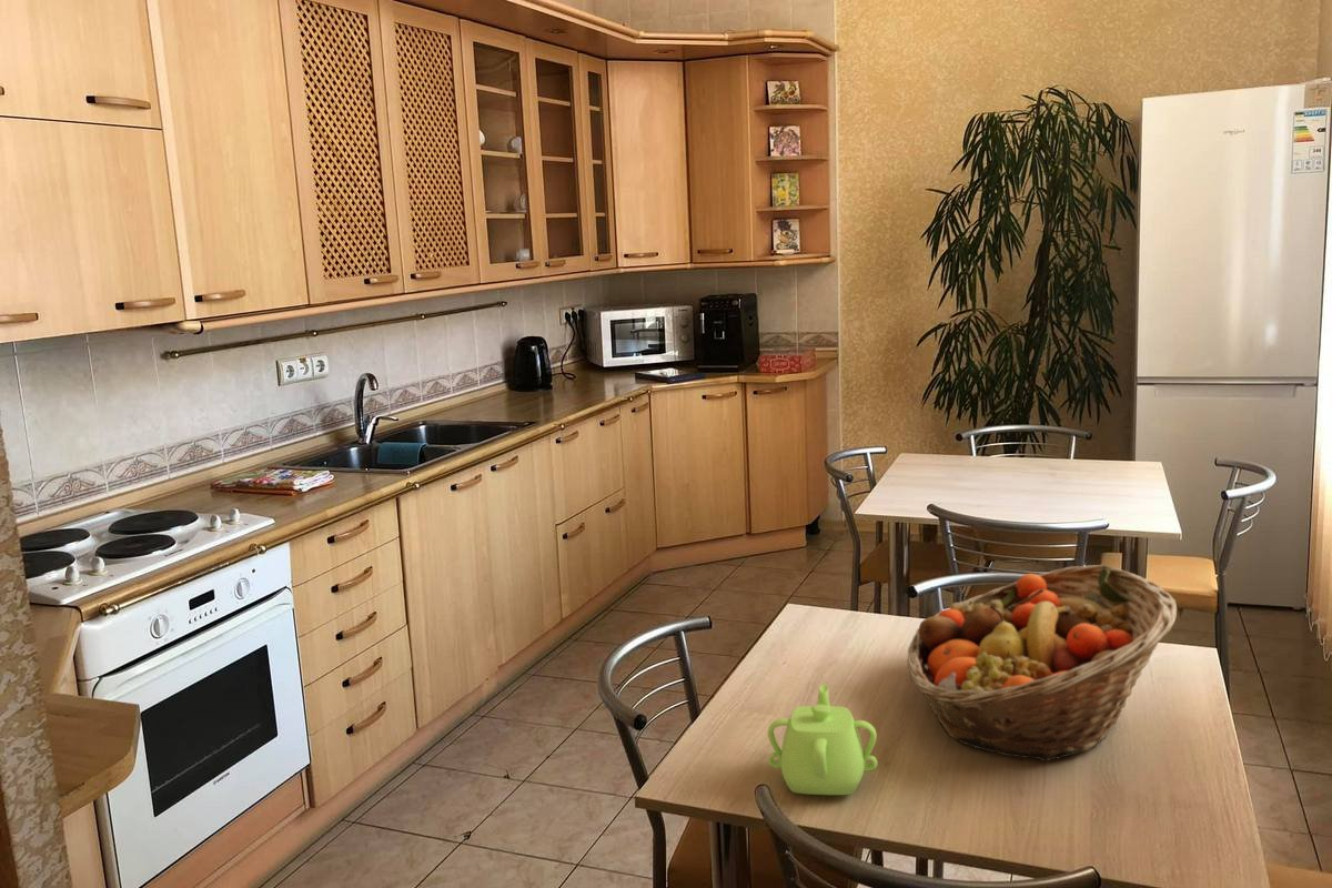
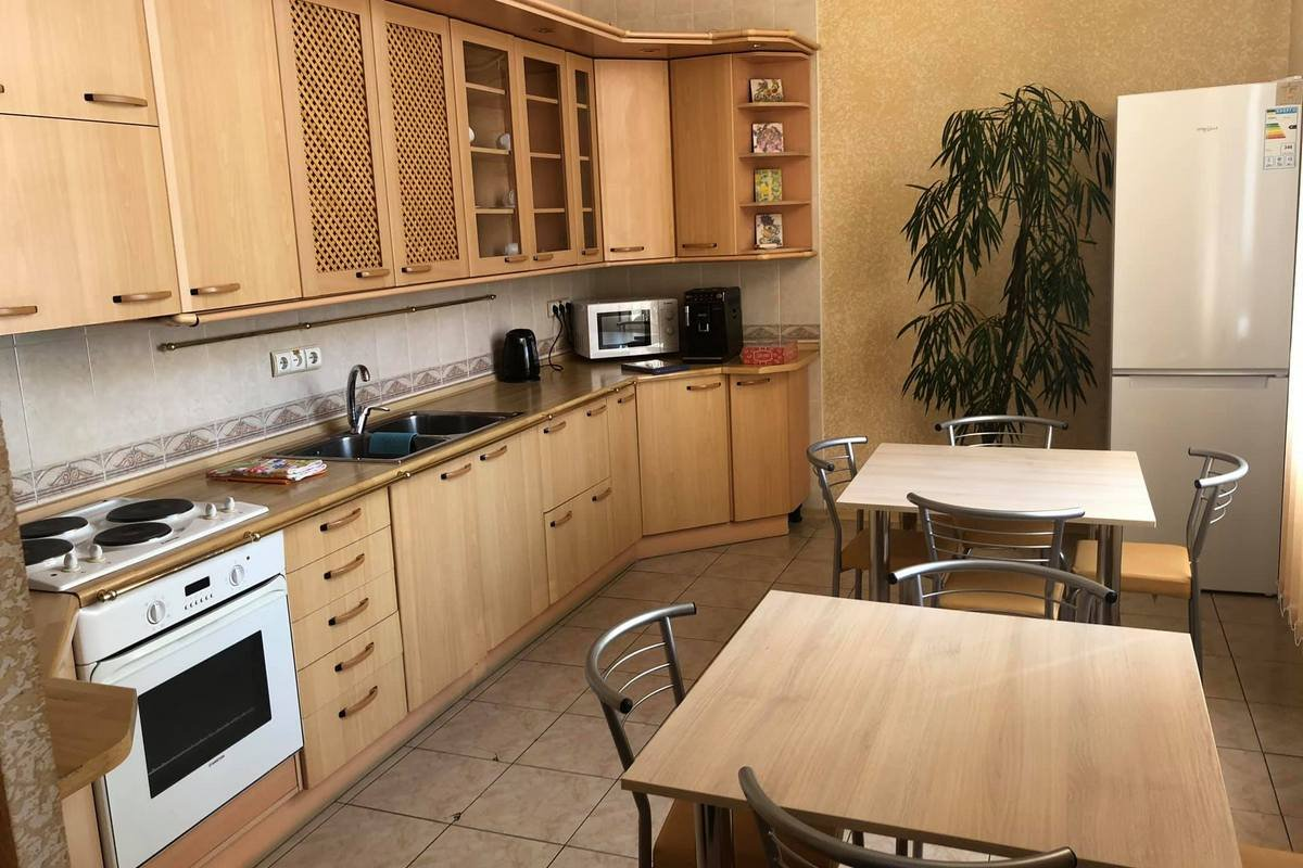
- fruit basket (1033, 652)
- teapot (821, 741)
